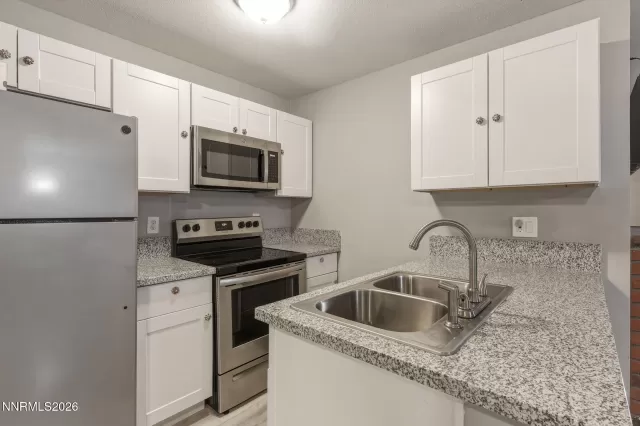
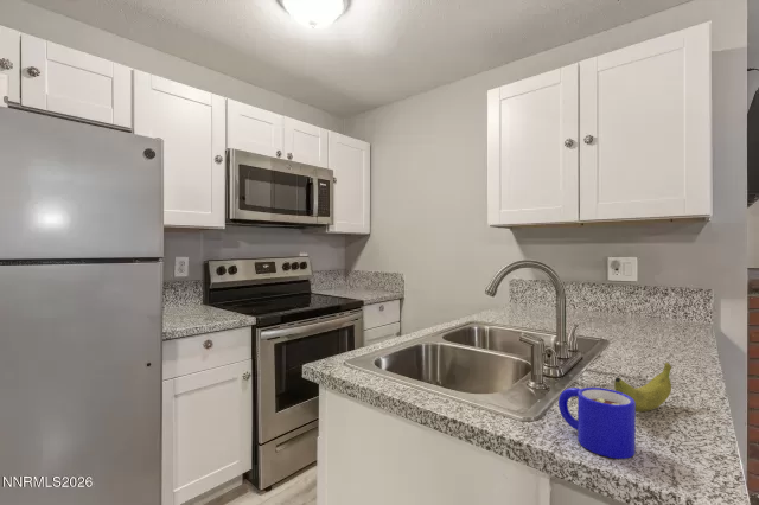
+ banana (644, 389)
+ mug (592, 415)
